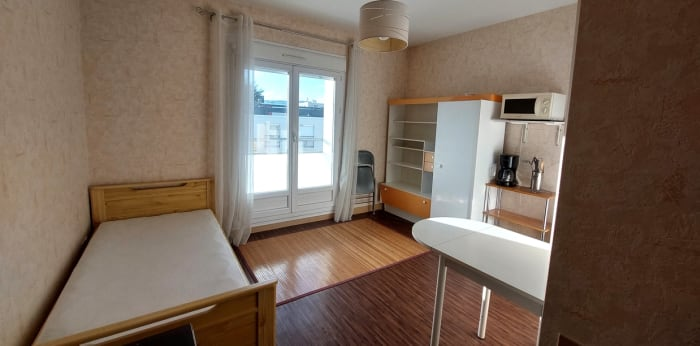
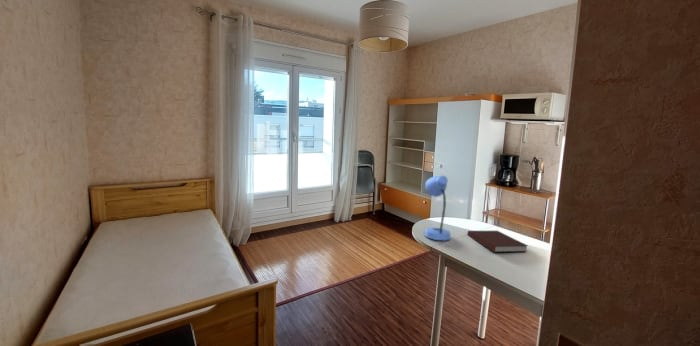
+ notebook (495, 240)
+ desk lamp (443, 204)
